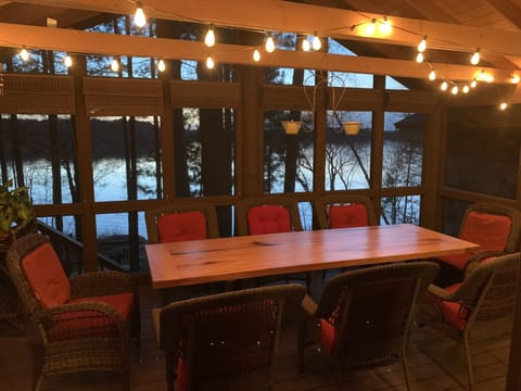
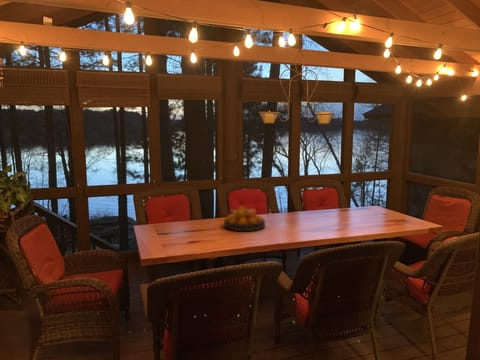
+ fruit bowl (244, 217)
